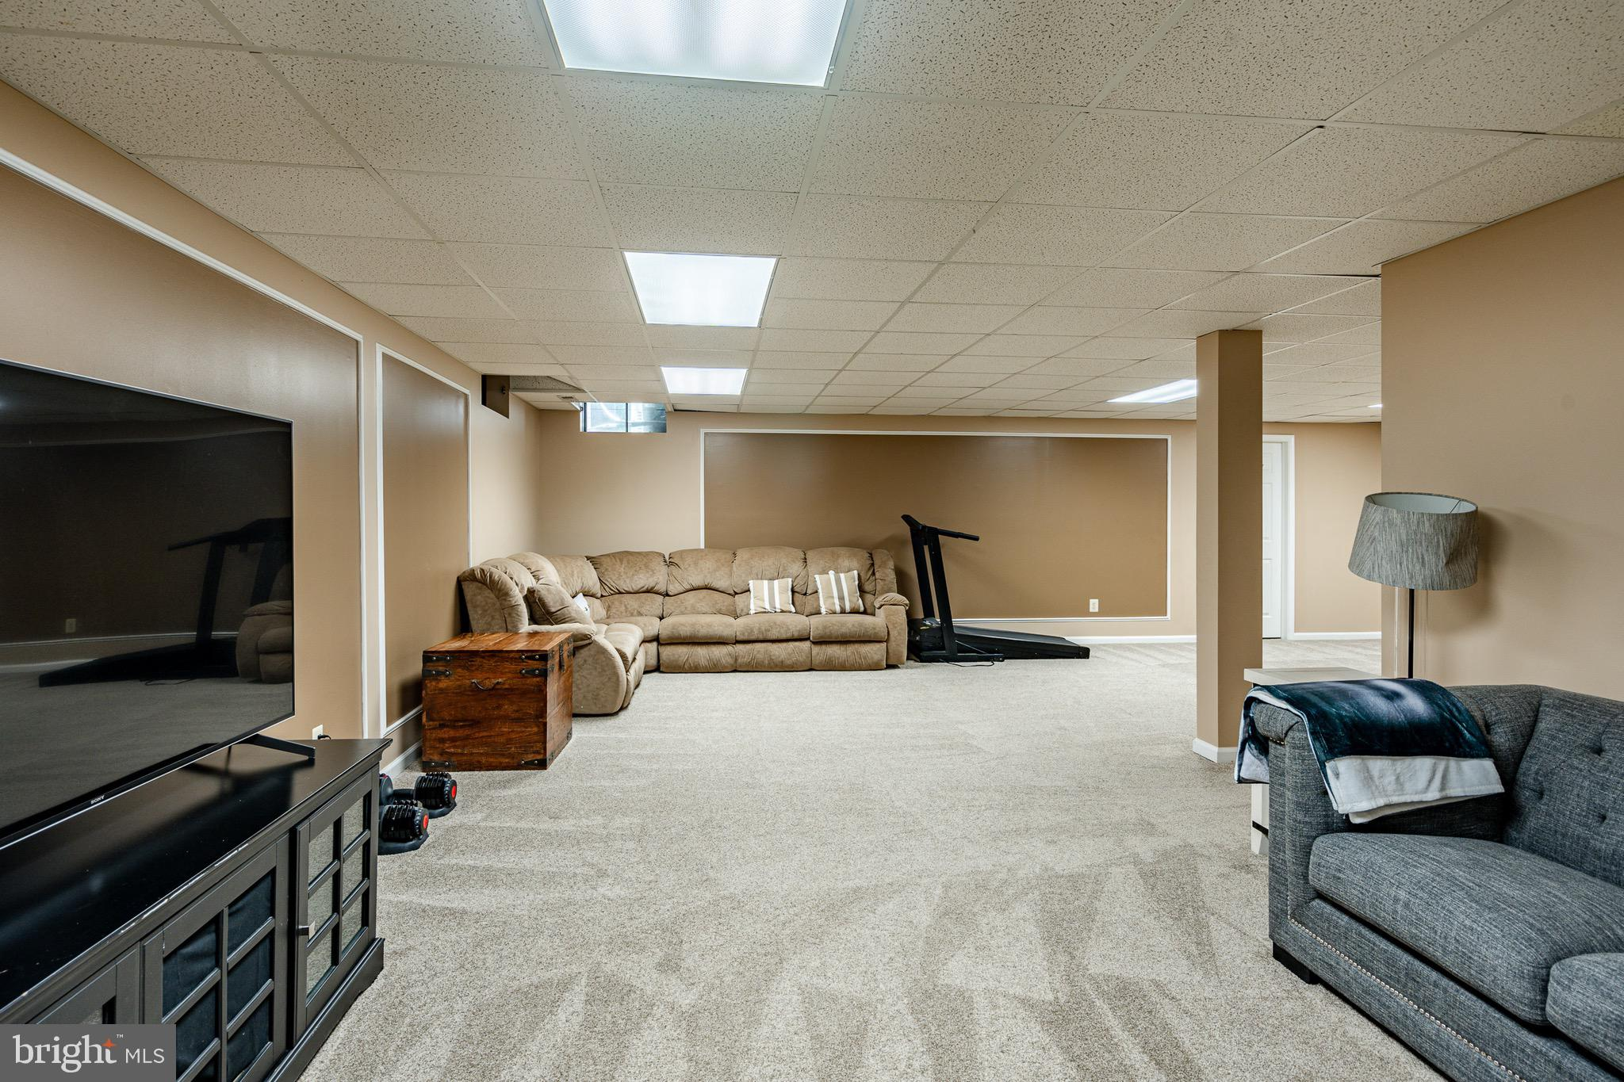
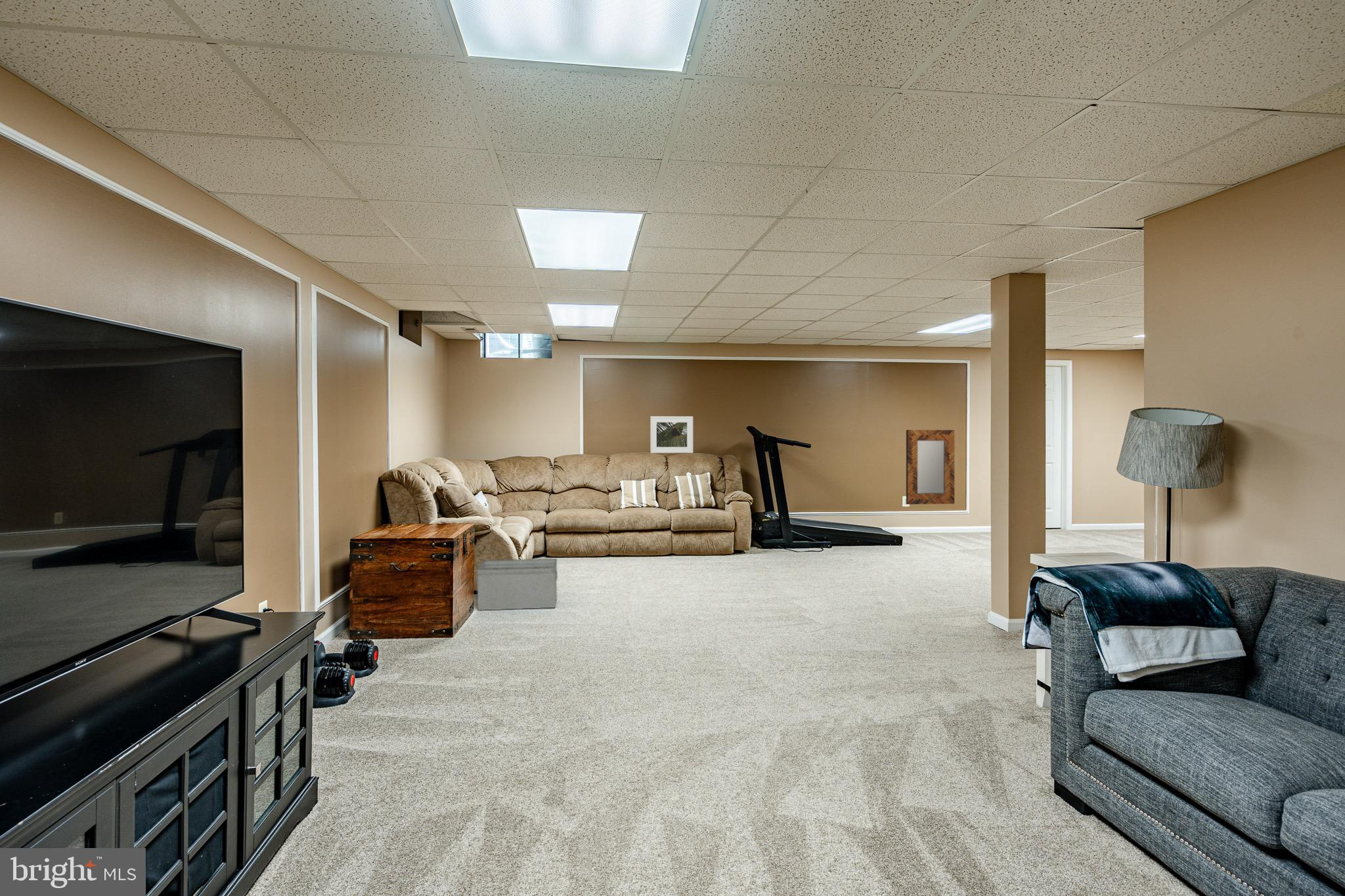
+ storage bin (518, 584)
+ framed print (671, 435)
+ home mirror (930, 467)
